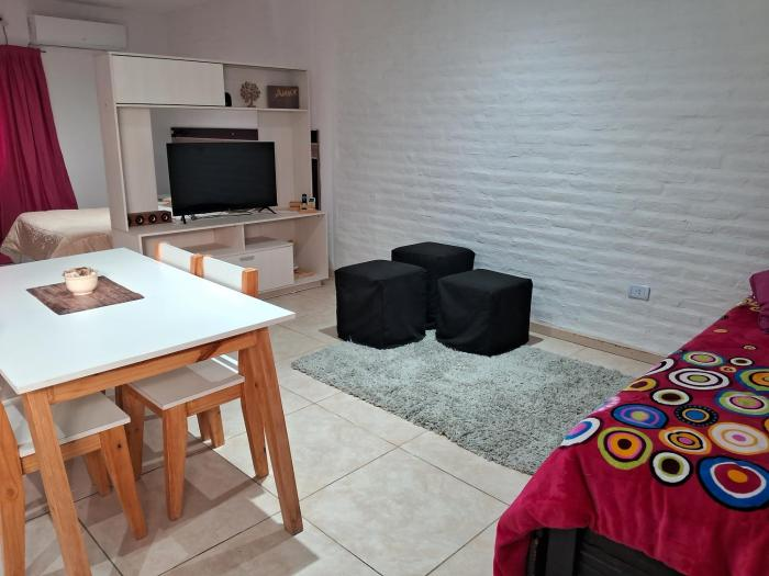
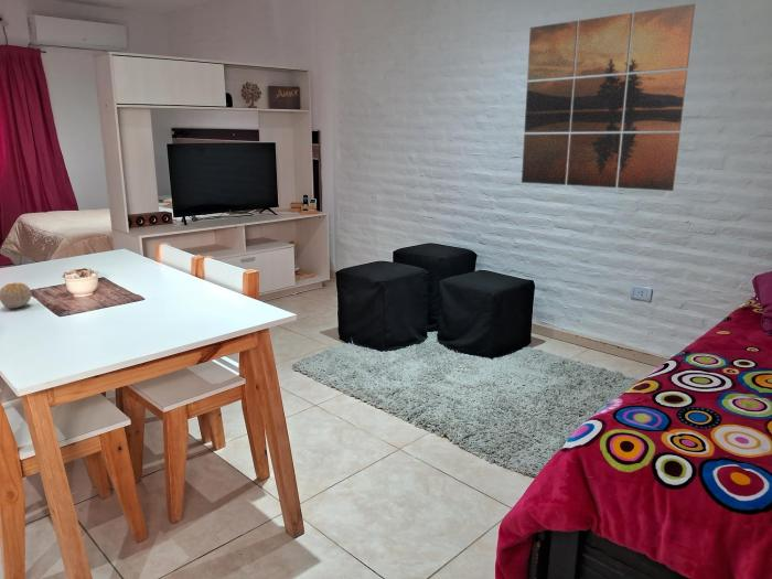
+ fruit (14, 294)
+ wall art (597, 104)
